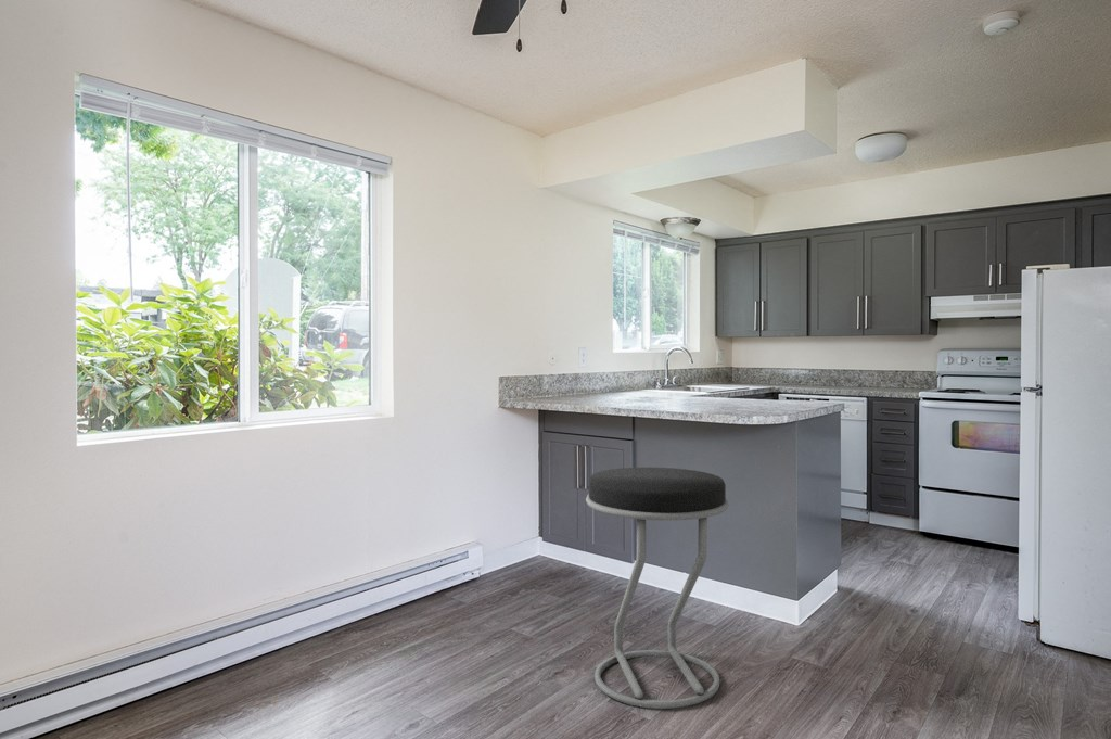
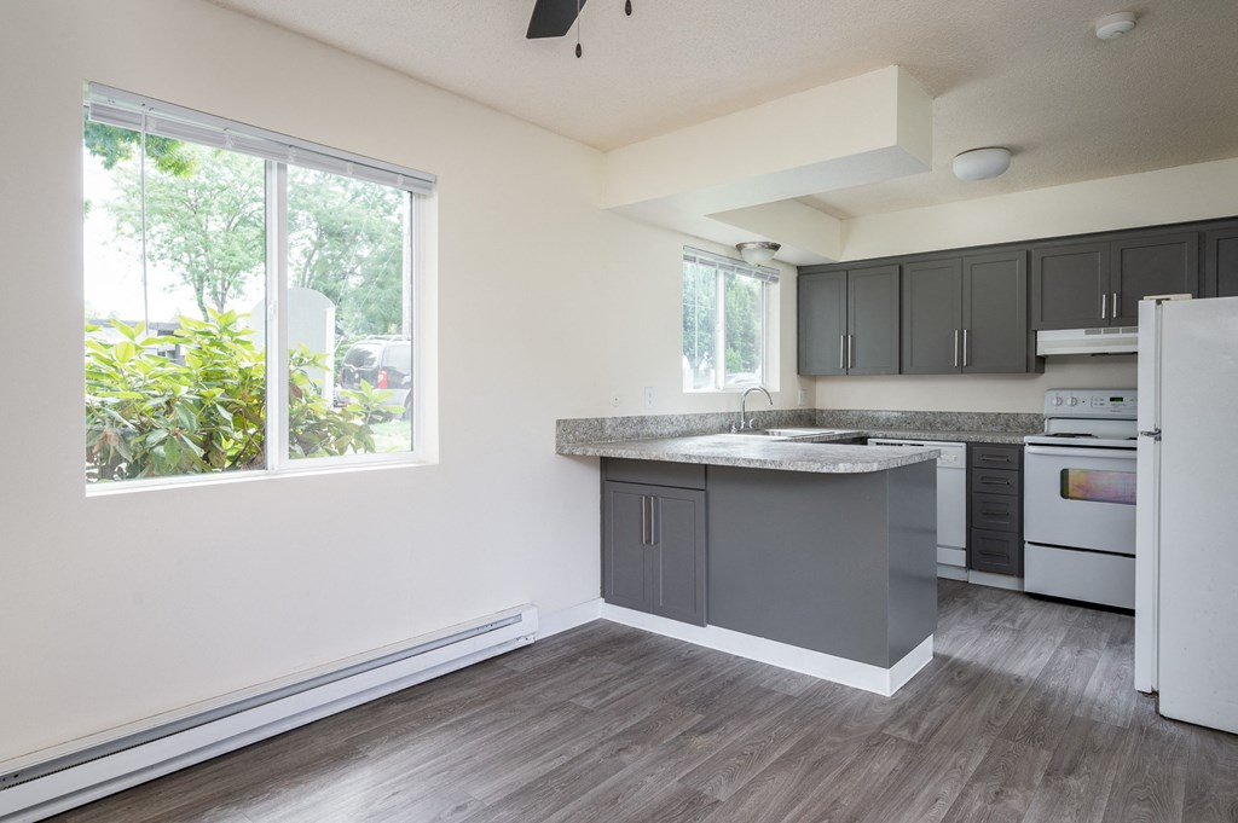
- stool (640, 574)
